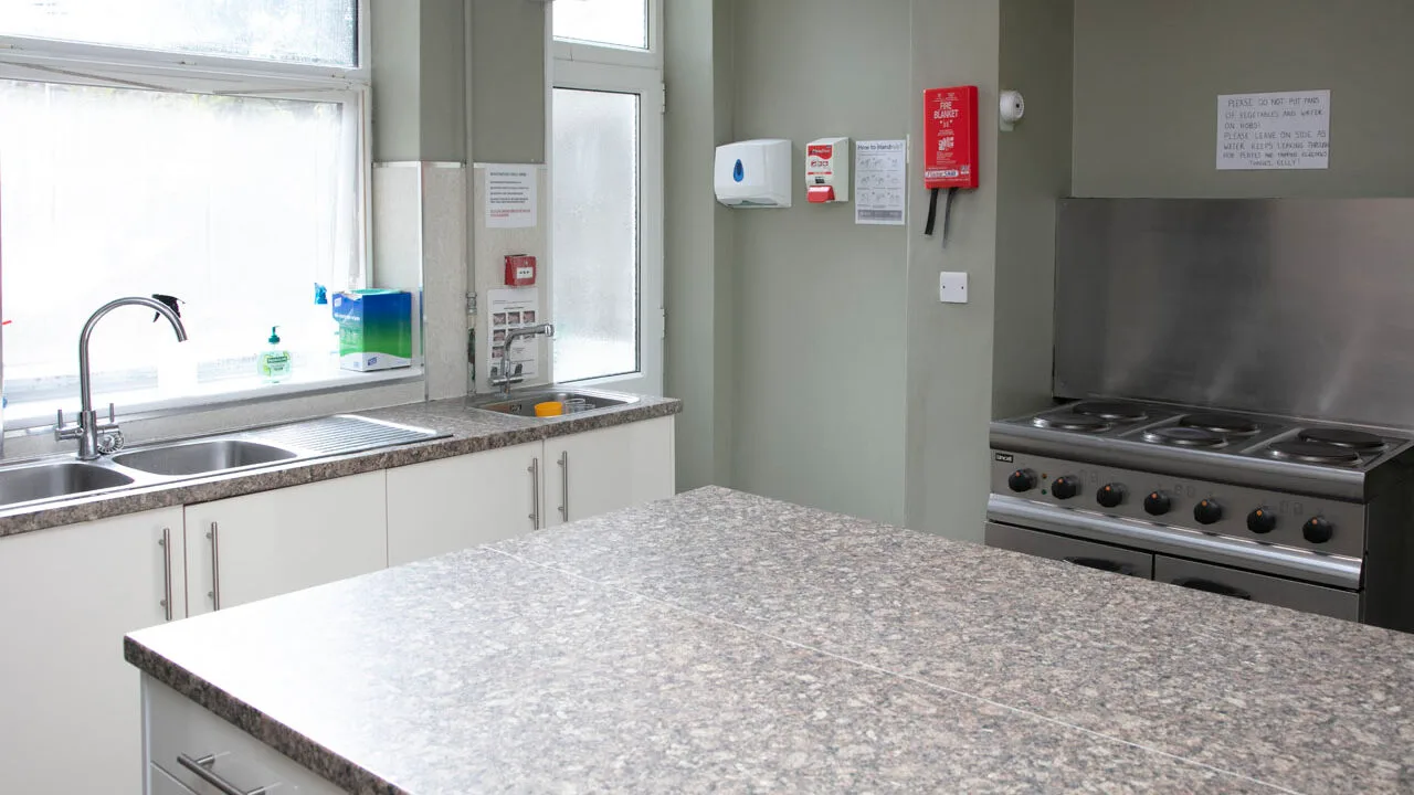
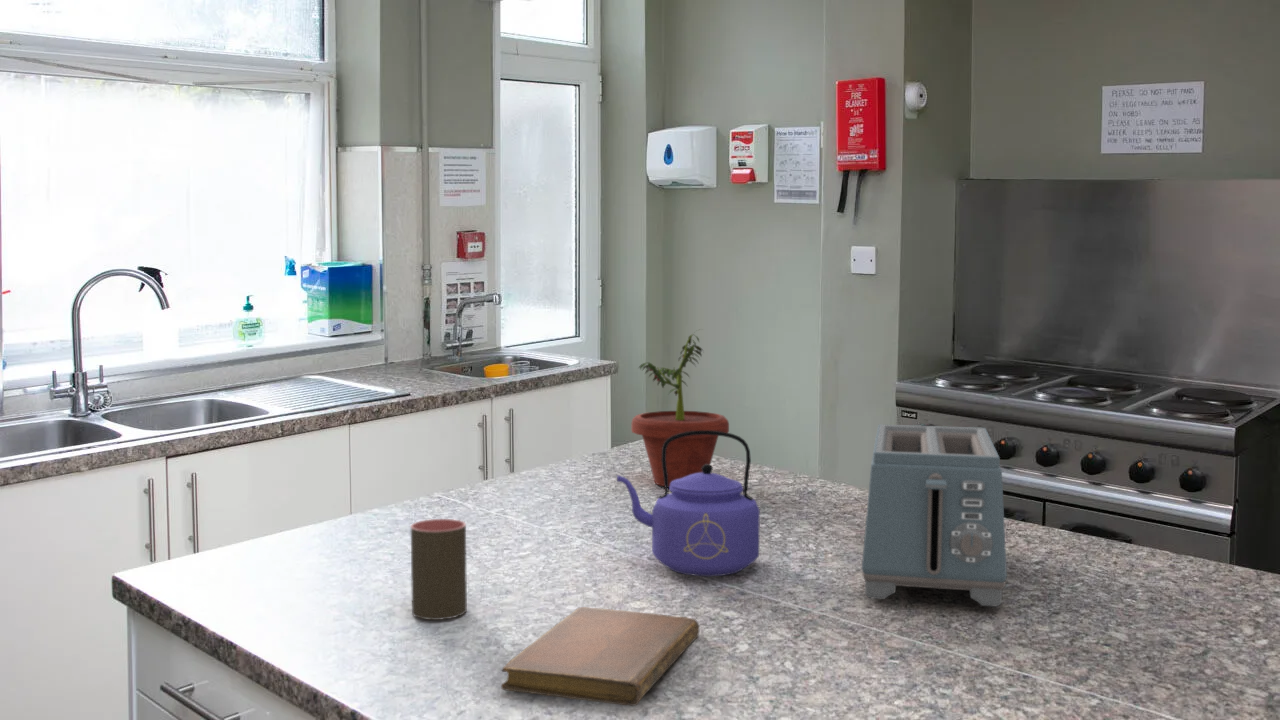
+ toaster (932, 510)
+ potted plant (679, 406)
+ notebook (606, 651)
+ cup (438, 568)
+ kettle (687, 497)
